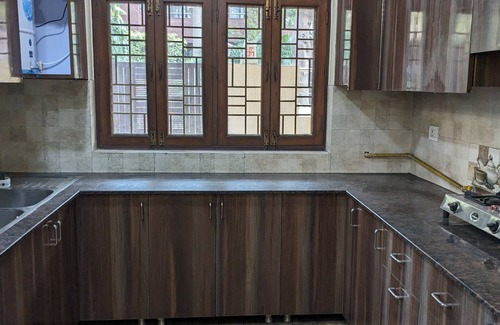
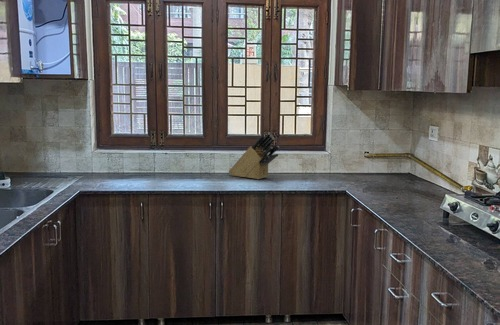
+ knife block (253, 154)
